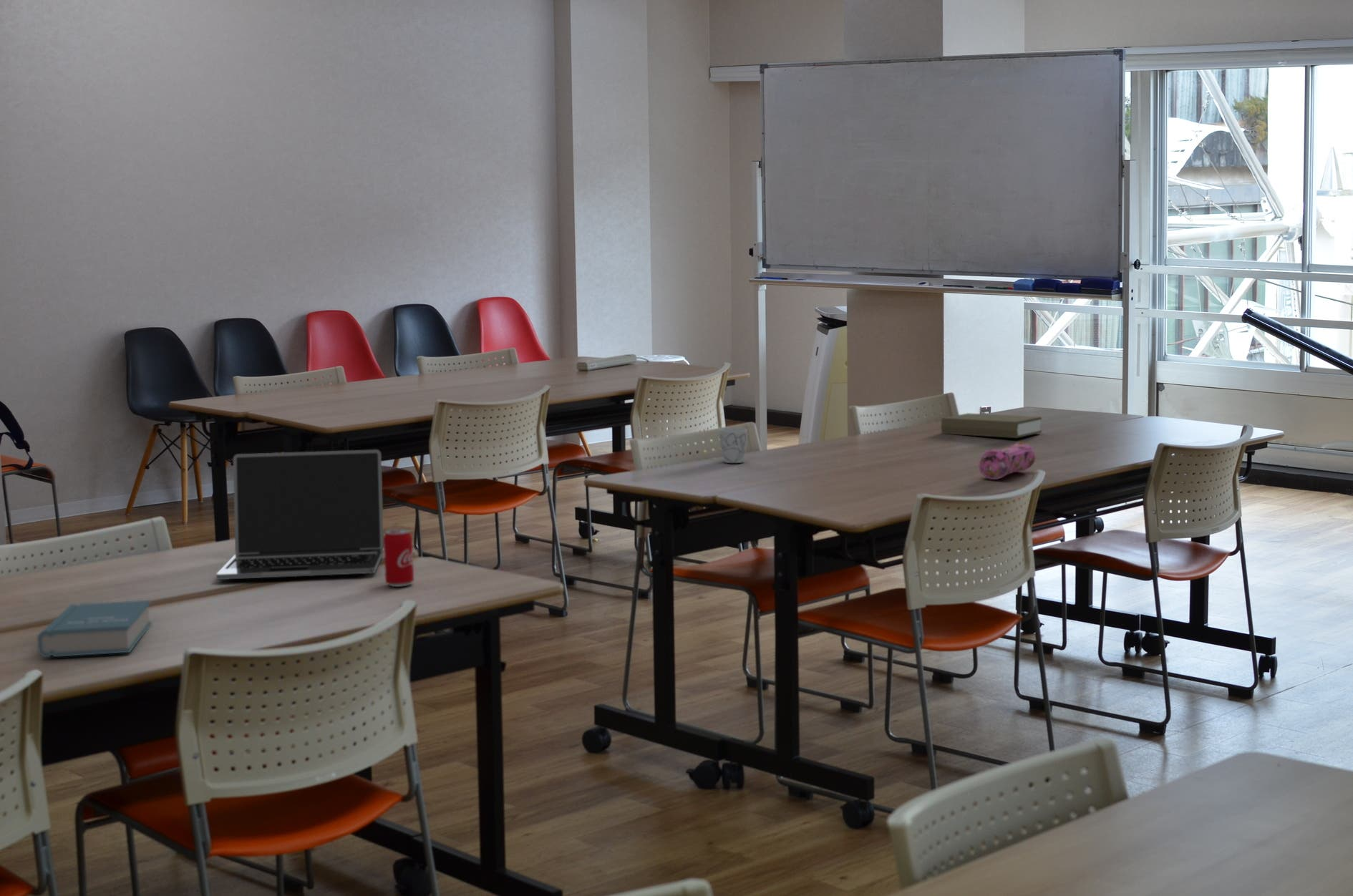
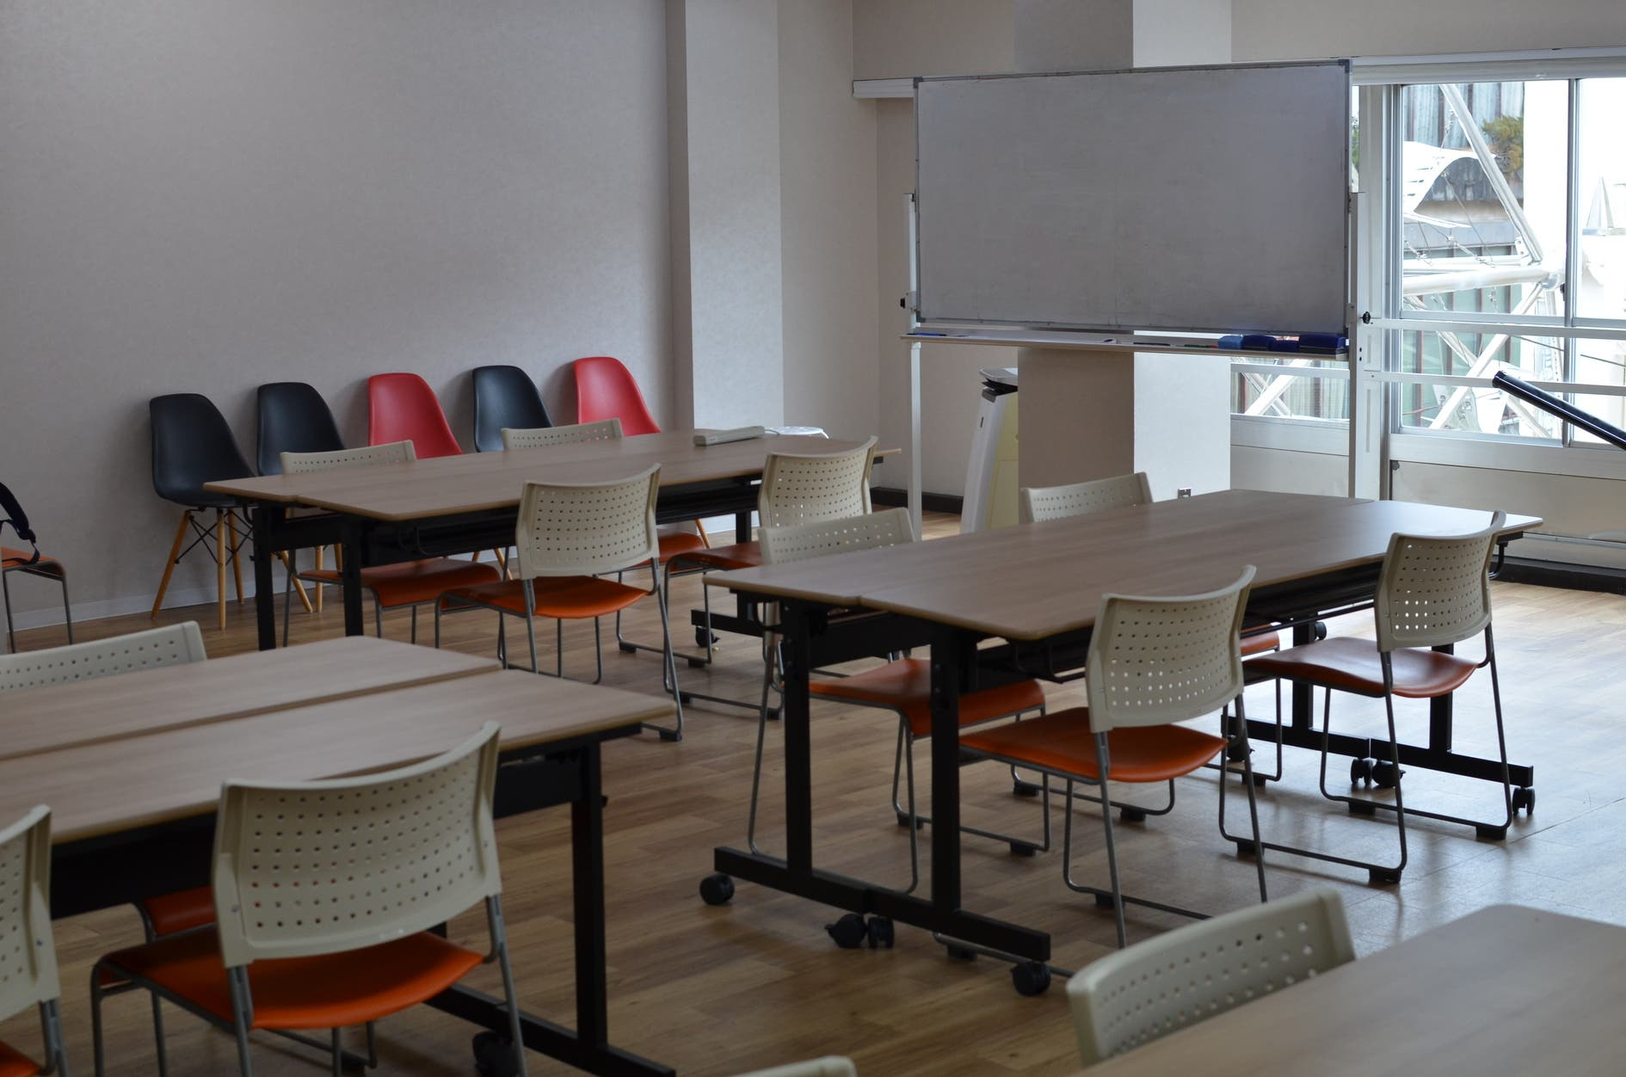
- book (991, 425)
- beverage can (398, 557)
- mug (734, 444)
- laptop (301, 512)
- pencil case (1007, 460)
- book (97, 628)
